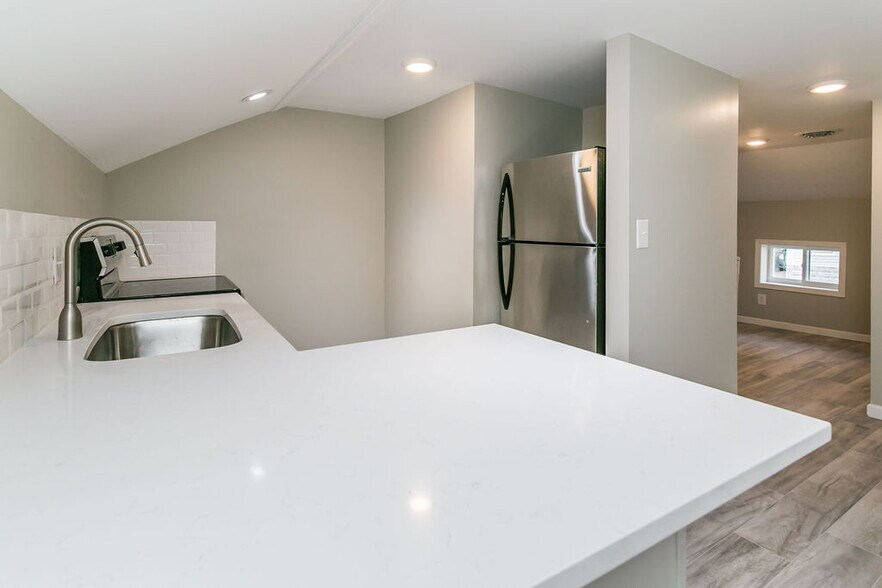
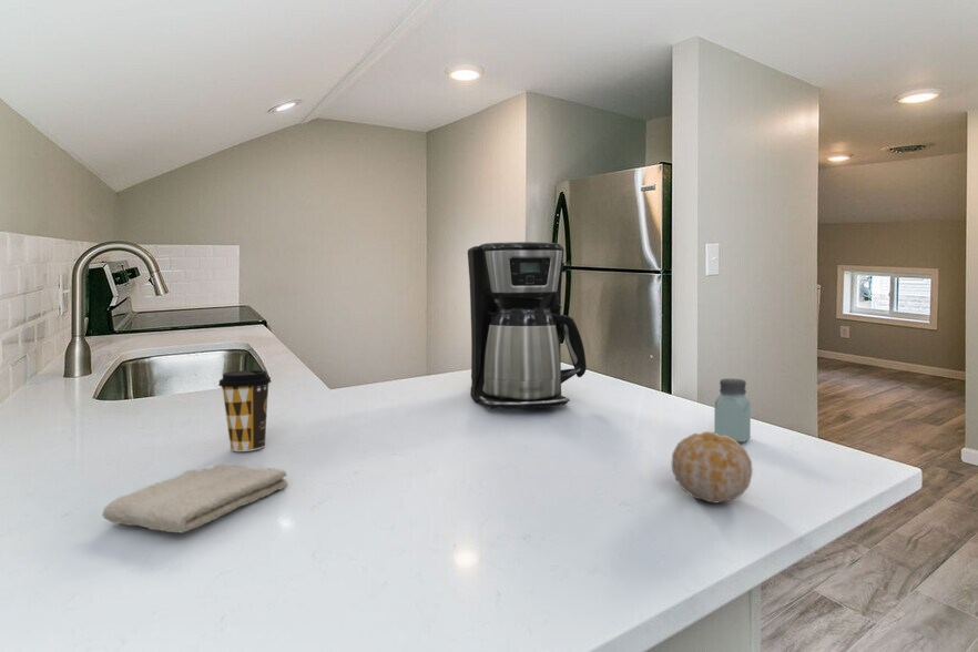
+ washcloth (204, 492)
+ coffee maker (524, 320)
+ saltshaker (732, 409)
+ coffee cup (246, 409)
+ fruit (710, 466)
